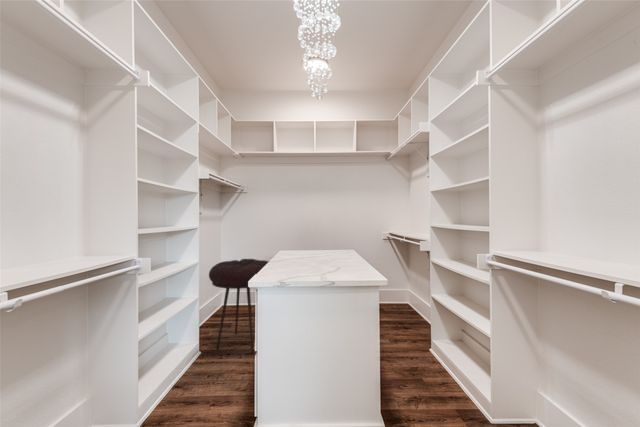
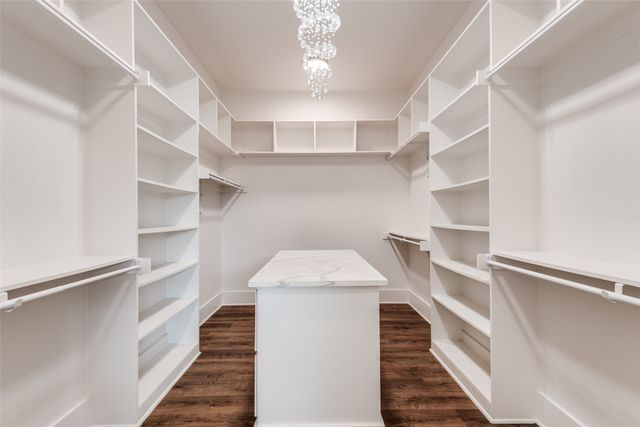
- stool (238, 302)
